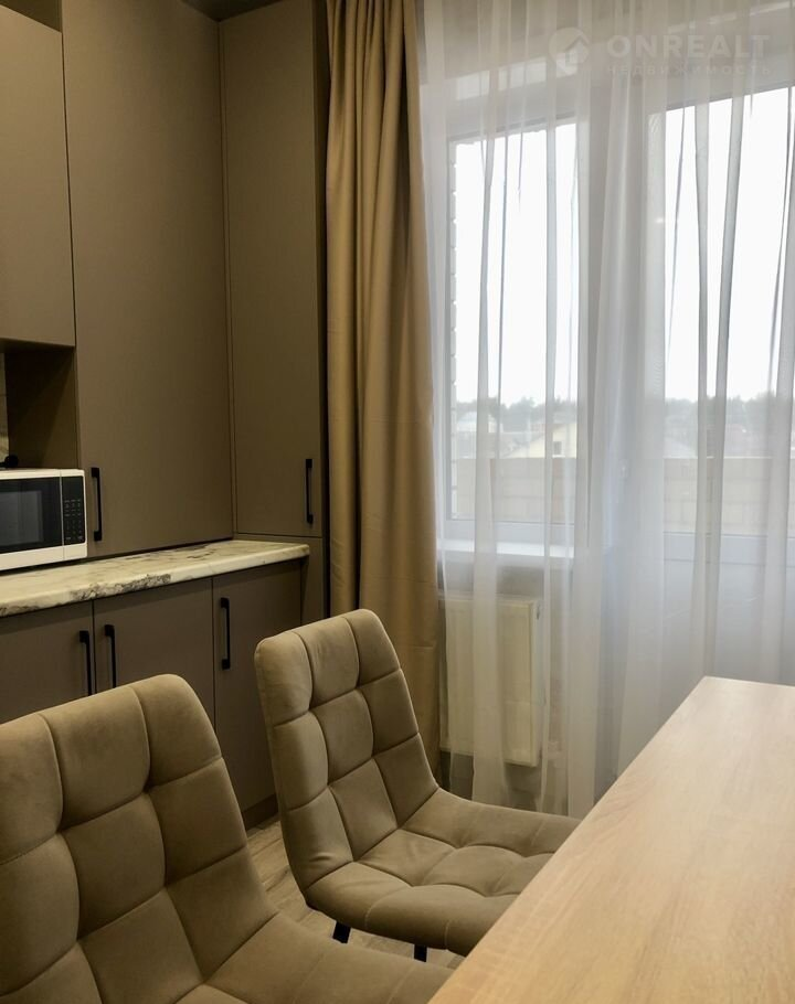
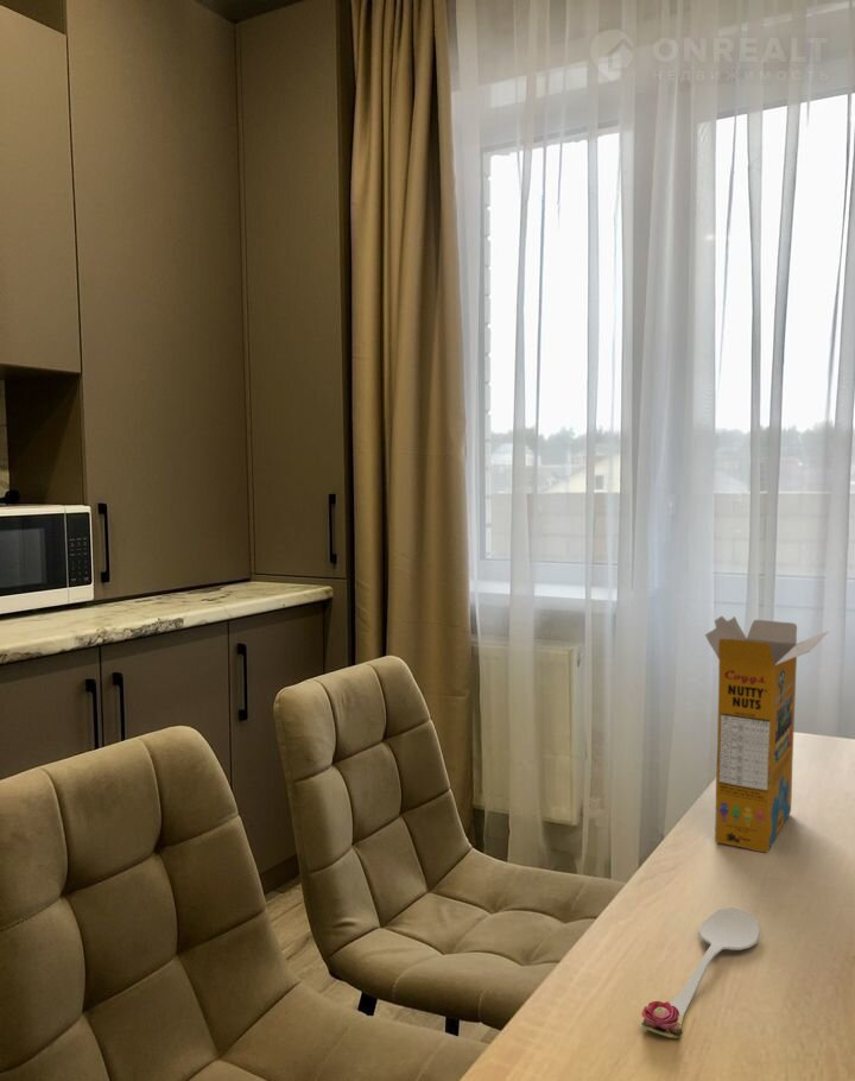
+ spoon (702, 963)
+ cereal box (765, 725)
